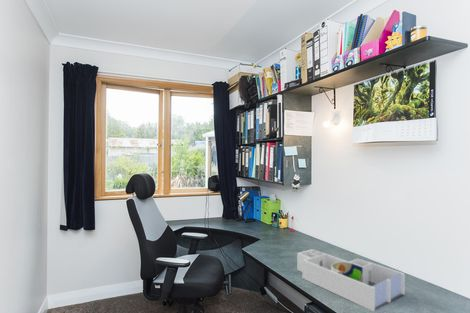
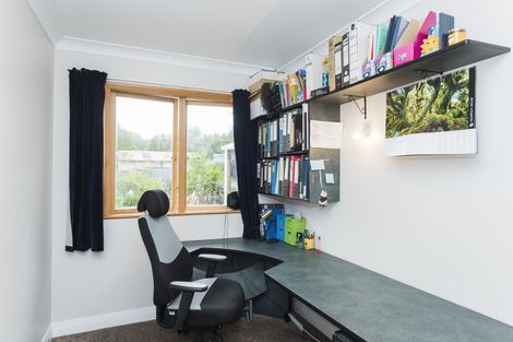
- desk organizer (342, 272)
